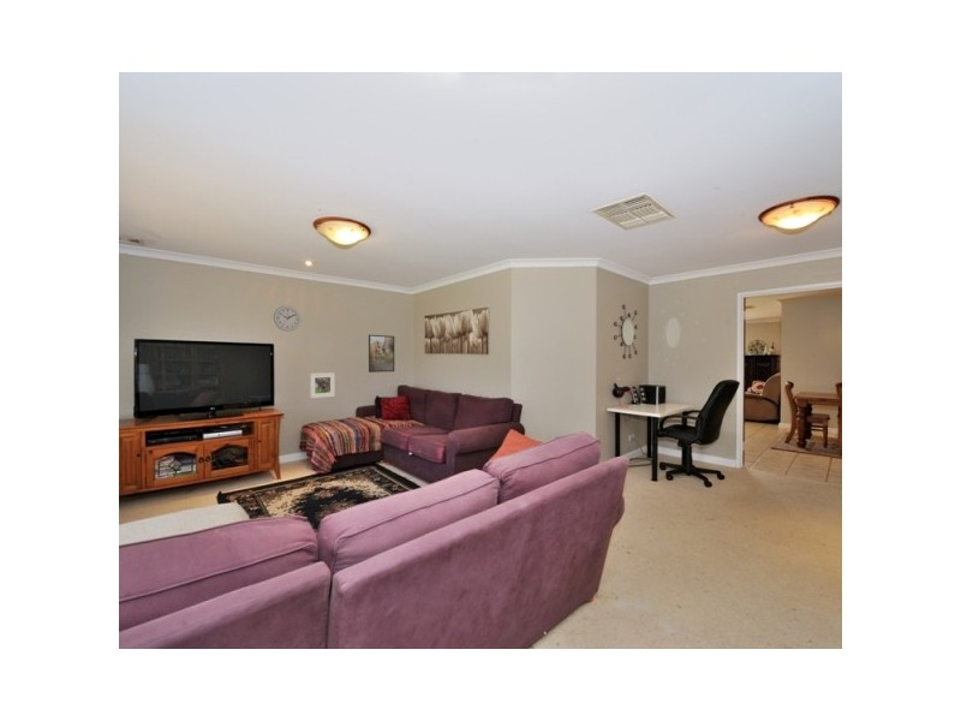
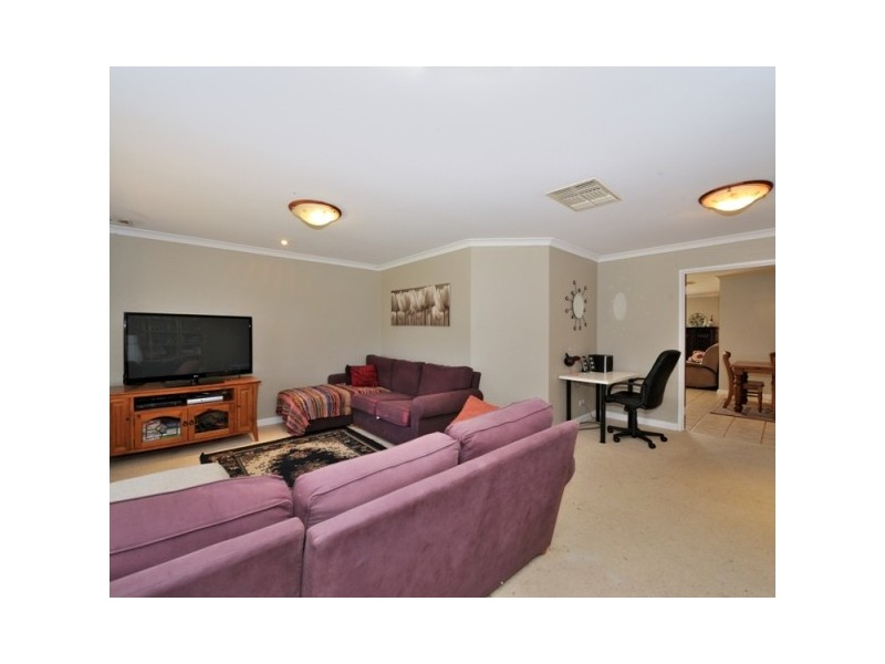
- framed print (381, 353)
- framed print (322, 385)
- wall clock (287, 318)
